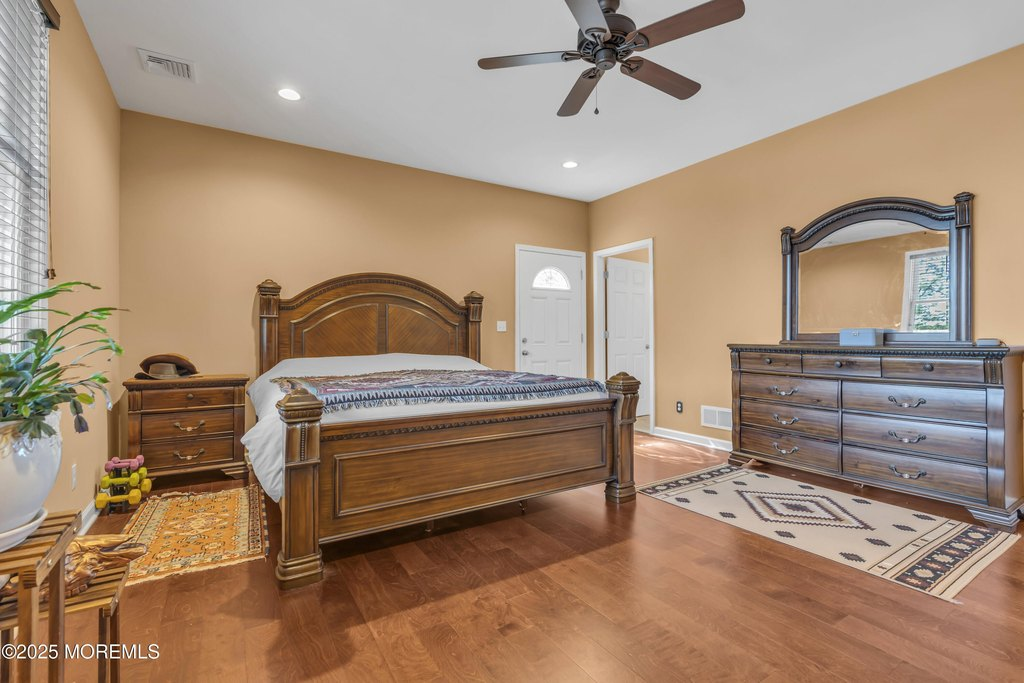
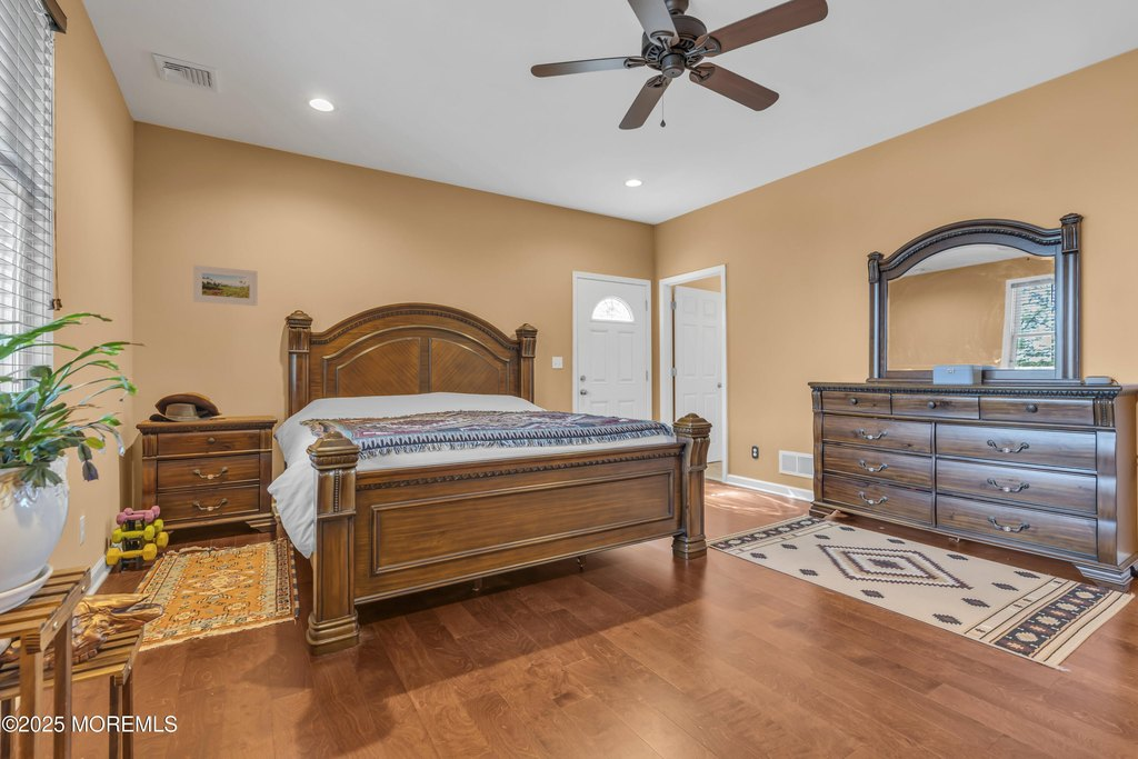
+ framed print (226, 286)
